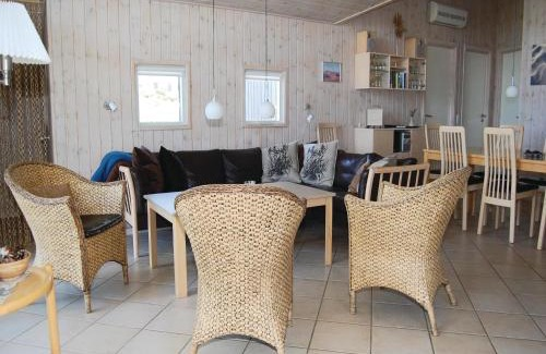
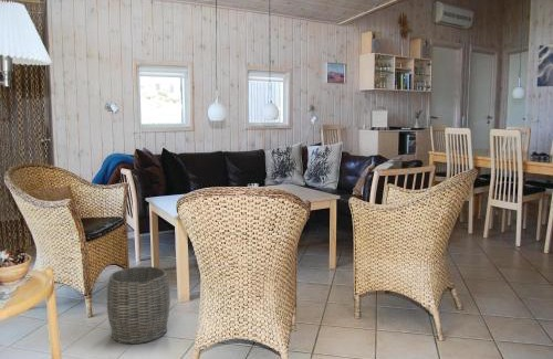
+ woven basket (138, 303)
